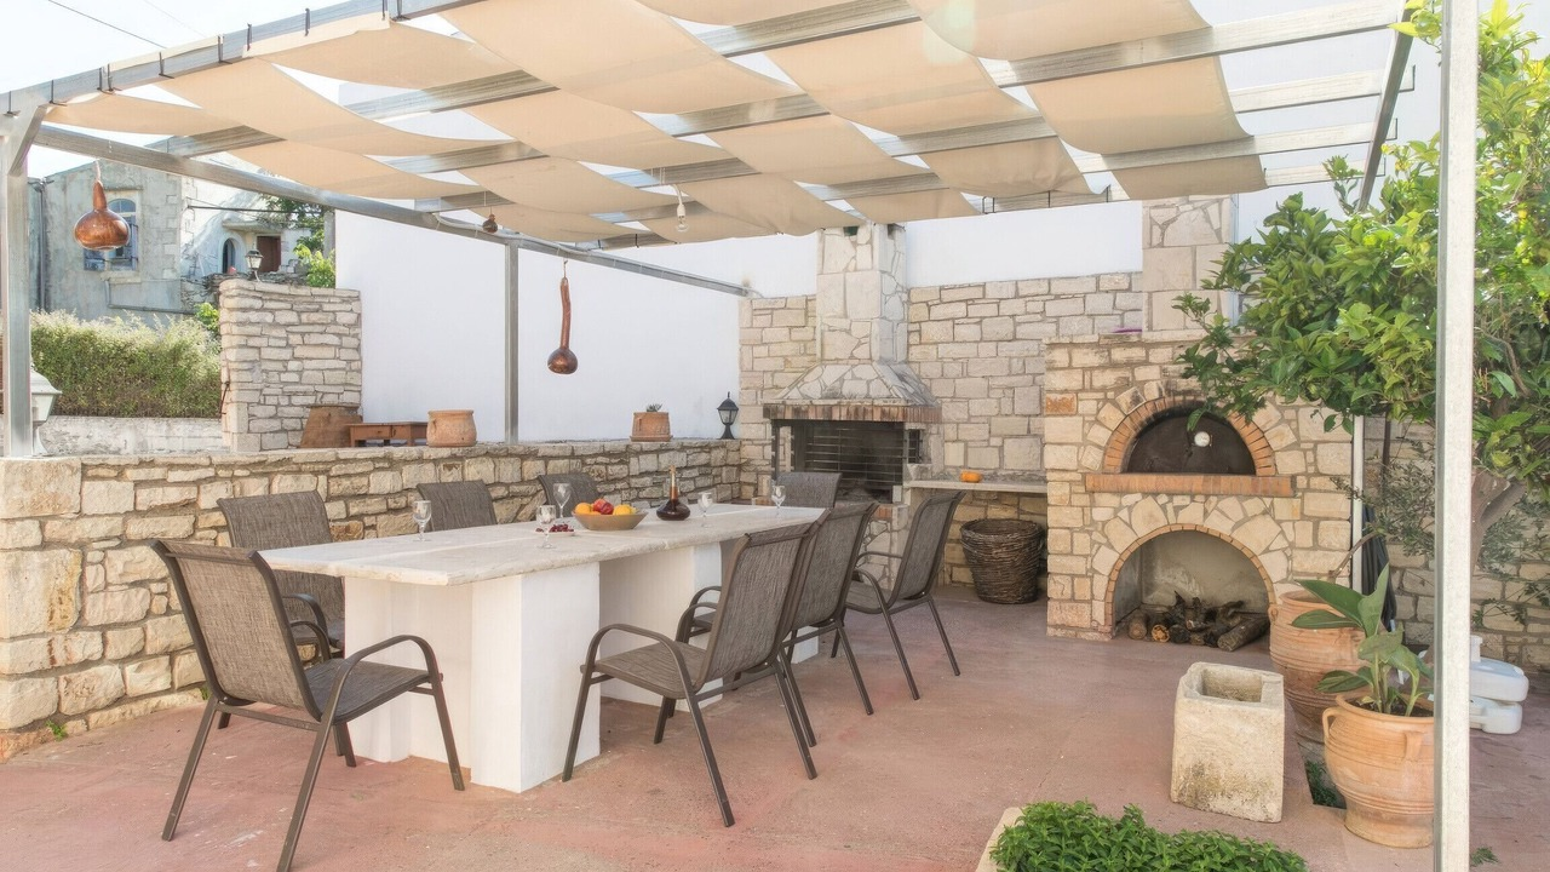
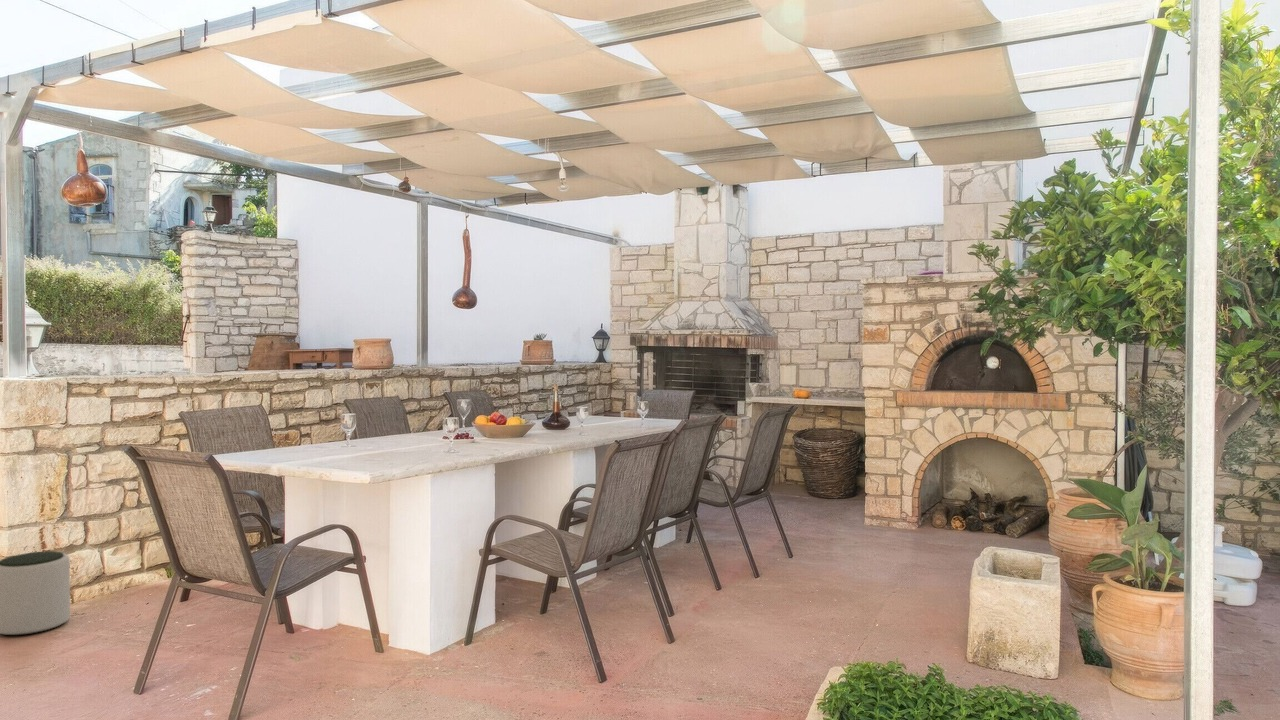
+ plant pot (32, 592)
